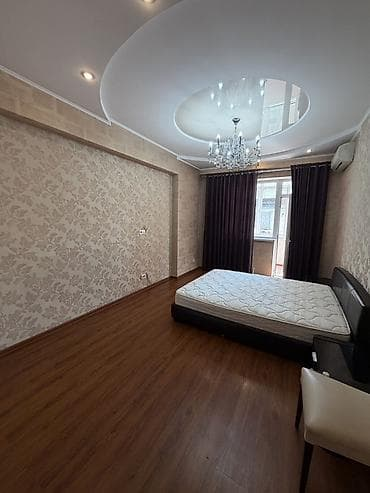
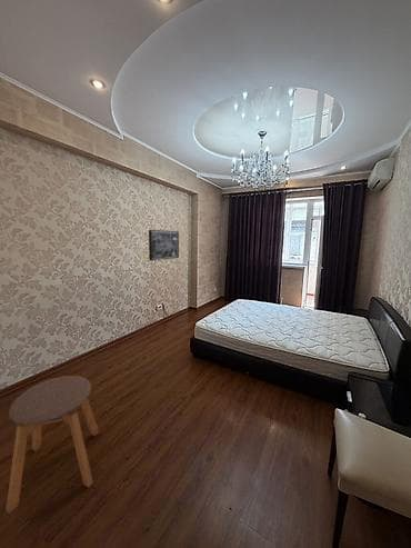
+ wall art (164, 245)
+ stool (57, 420)
